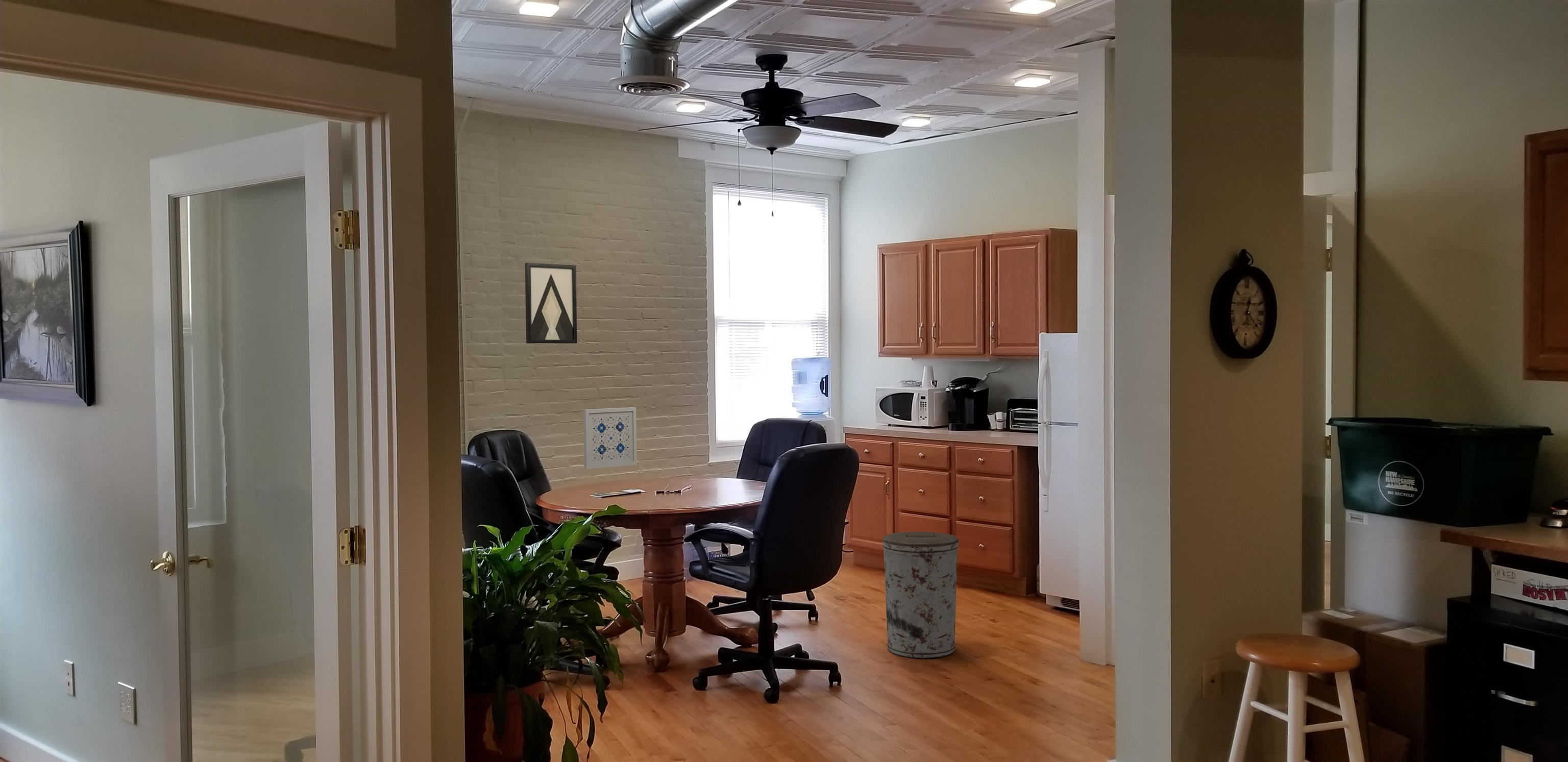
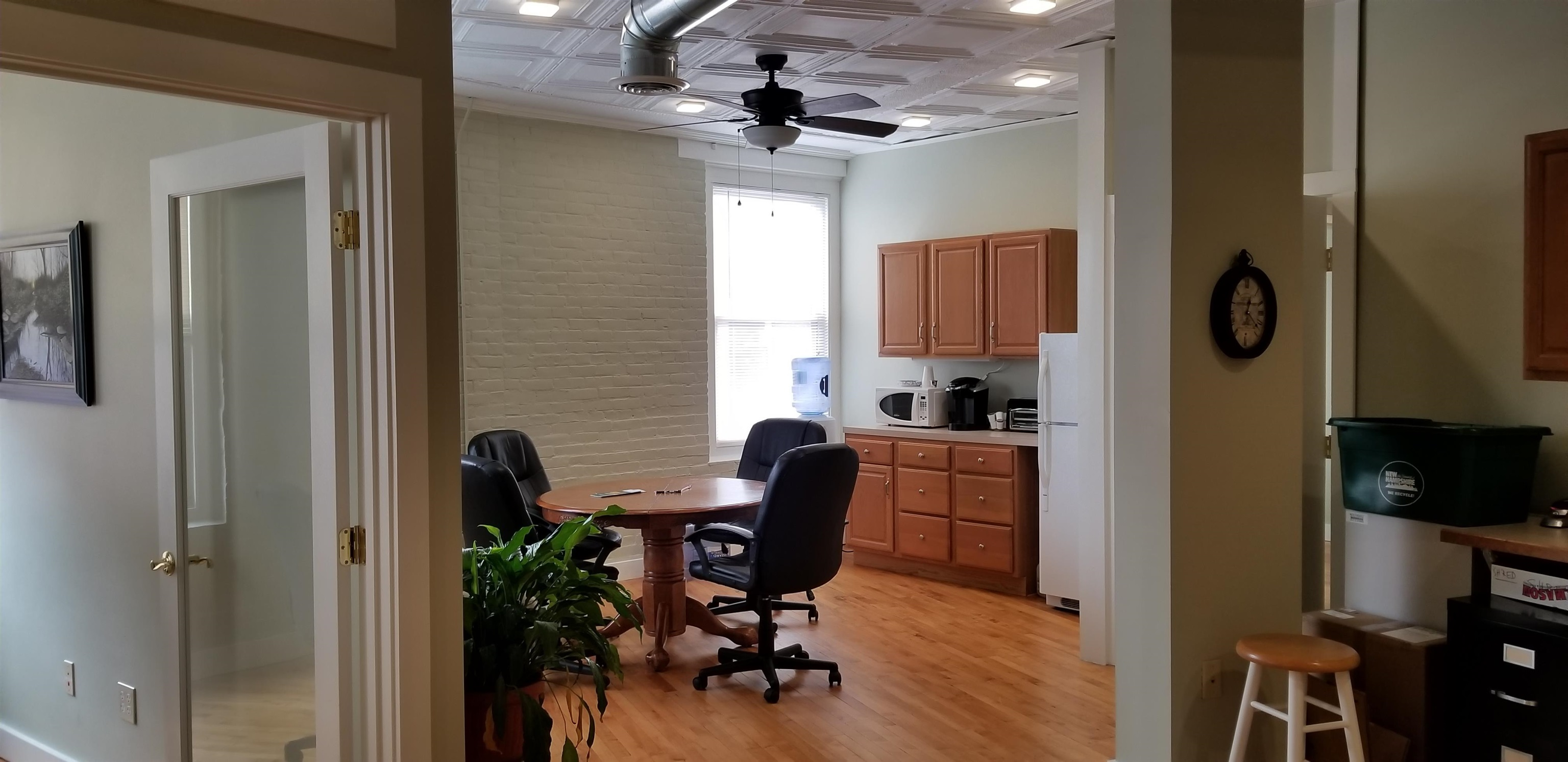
- wall art (551, 304)
- trash can (920, 591)
- wall art (610, 437)
